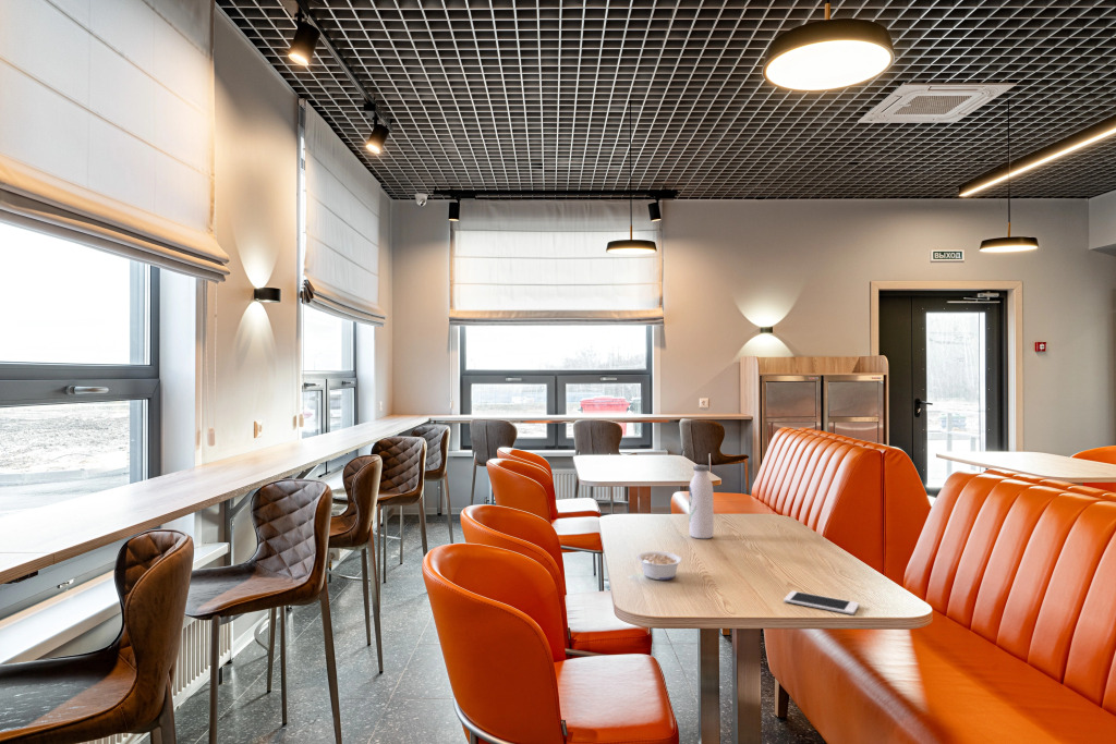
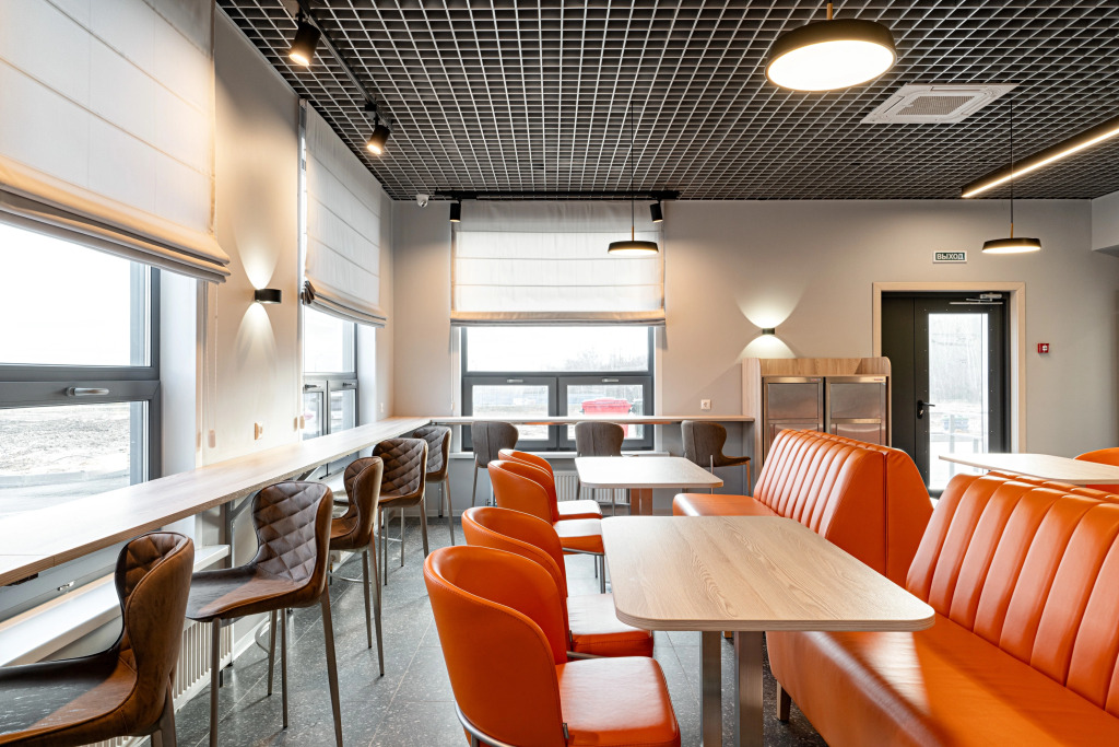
- water bottle (701, 500)
- legume (659, 564)
- cell phone (821, 601)
